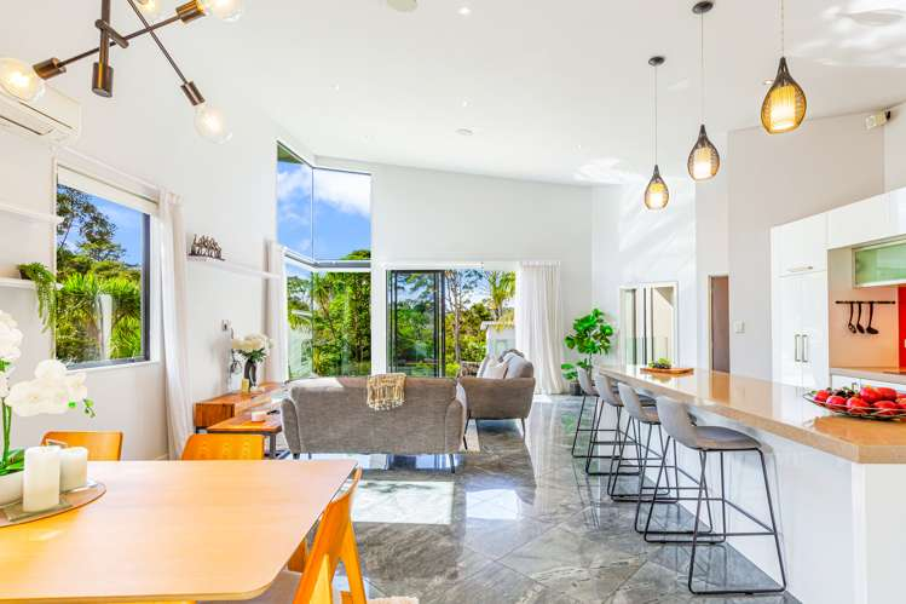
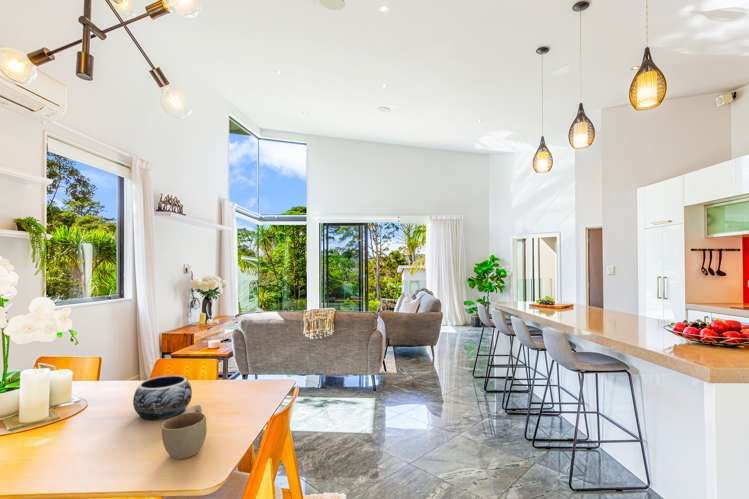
+ cup (189, 431)
+ decorative bowl (163, 396)
